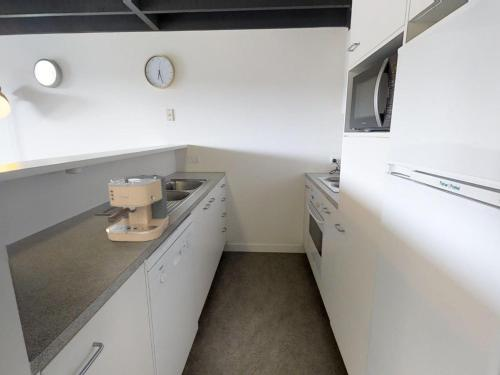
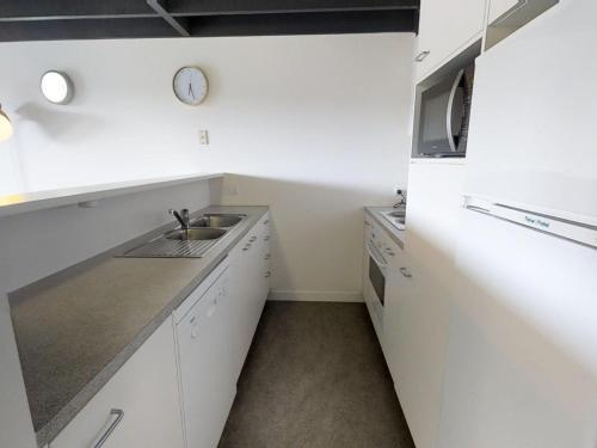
- coffee maker (135, 205)
